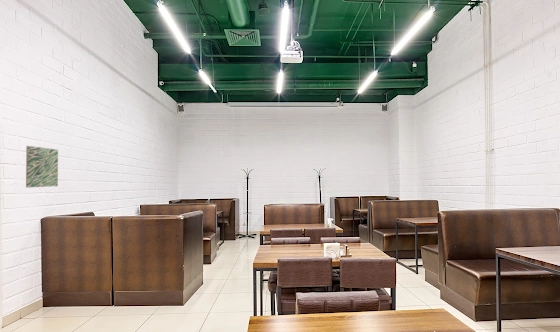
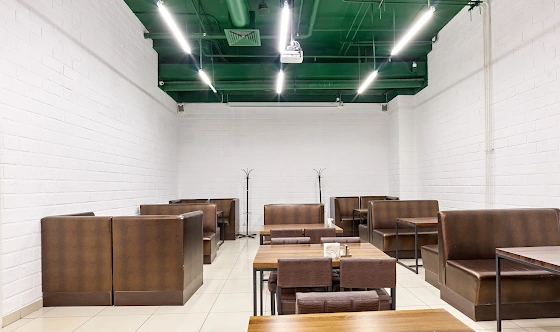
- wall art (43, 167)
